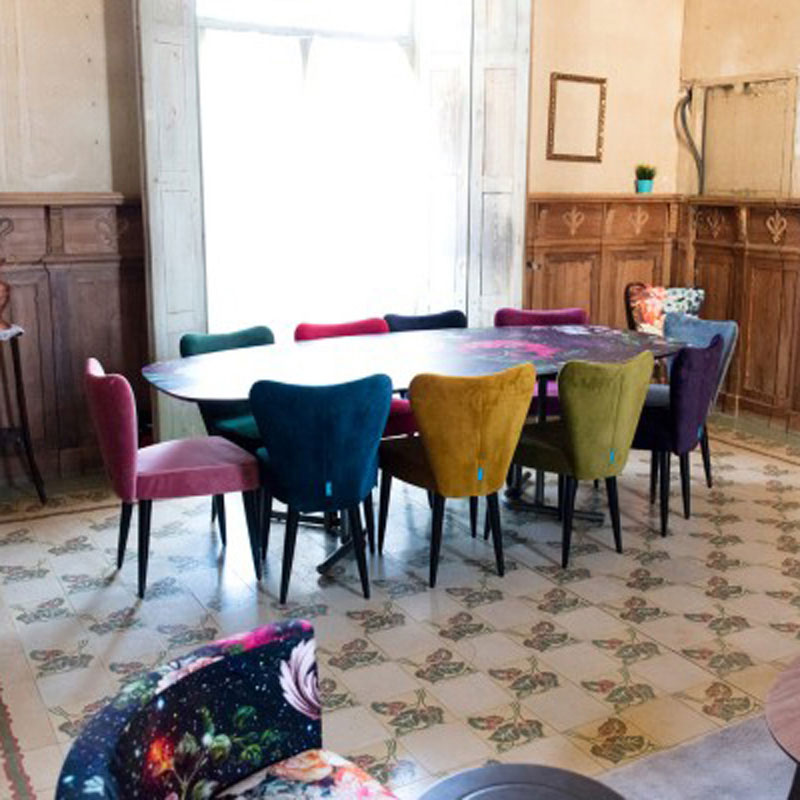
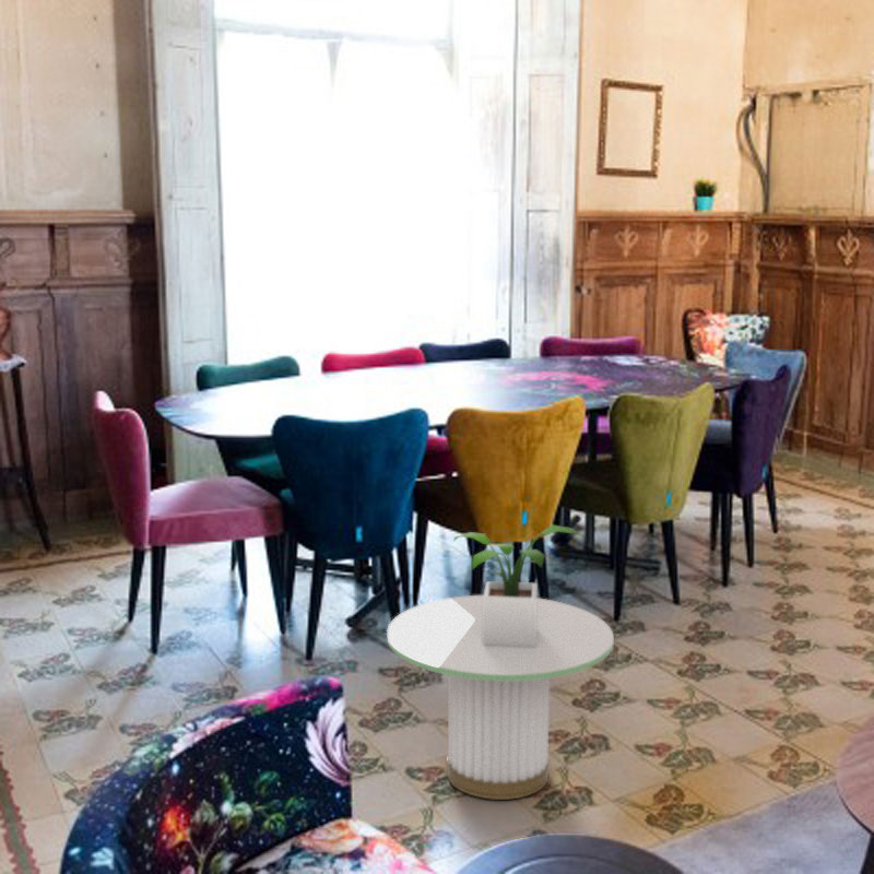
+ side table (498, 704)
+ potted plant (518, 583)
